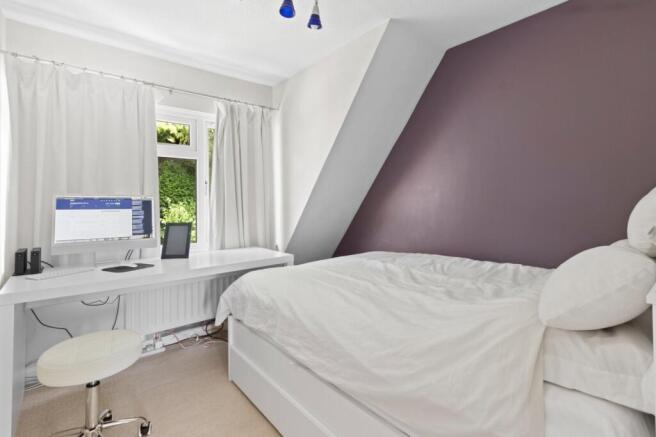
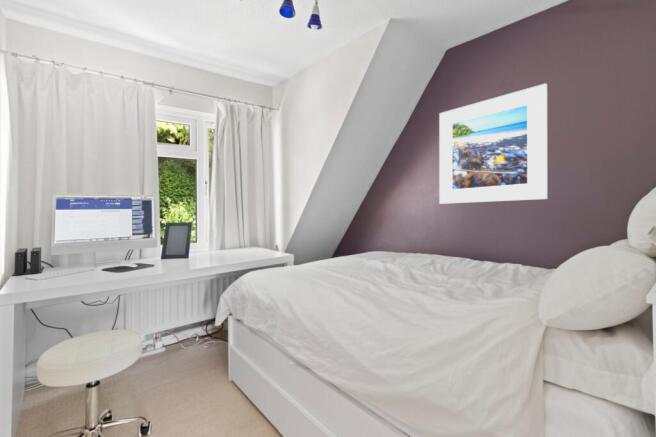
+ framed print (486, 150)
